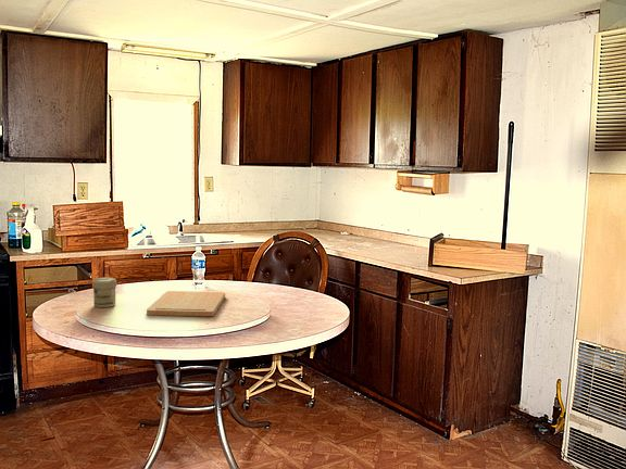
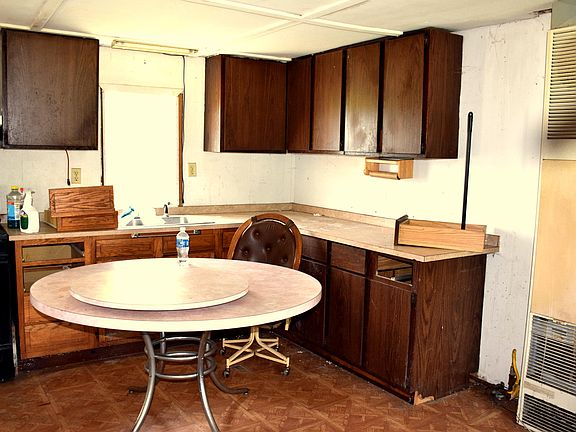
- jar (104, 292)
- cutting board (188, 302)
